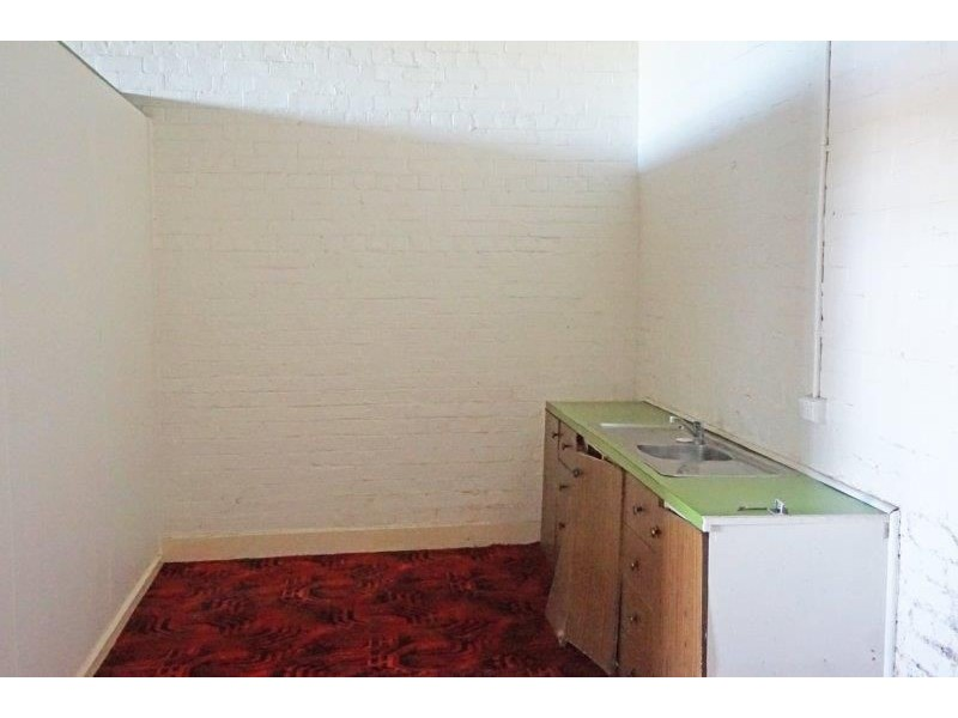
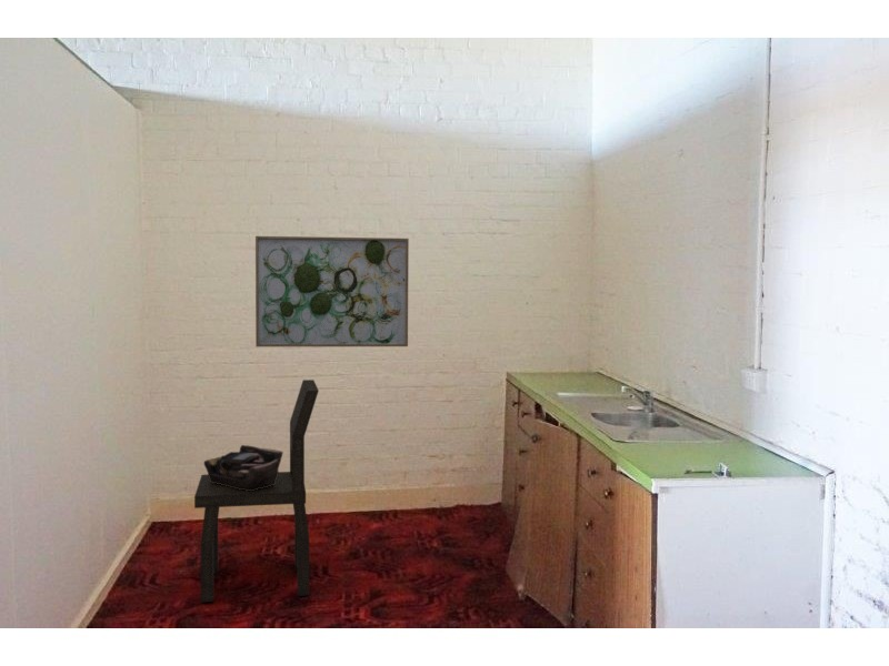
+ dining chair (258, 488)
+ tote bag (242, 467)
+ wall art (332, 292)
